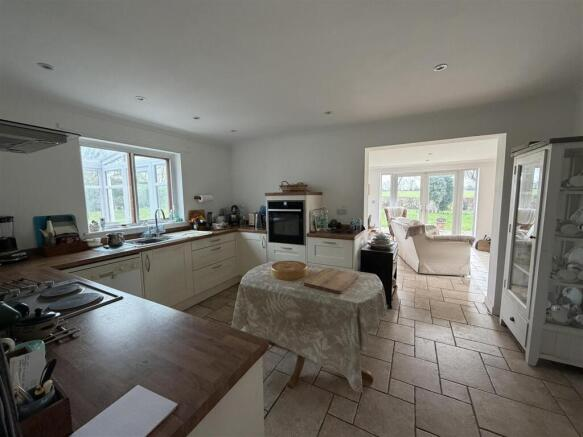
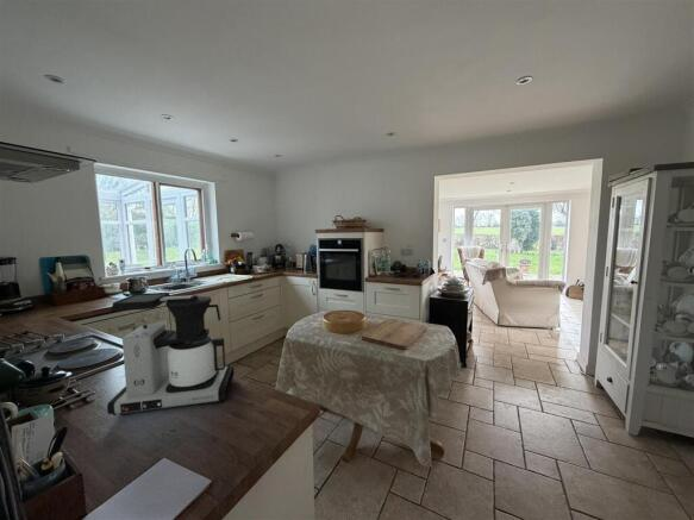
+ coffee maker (175, 346)
